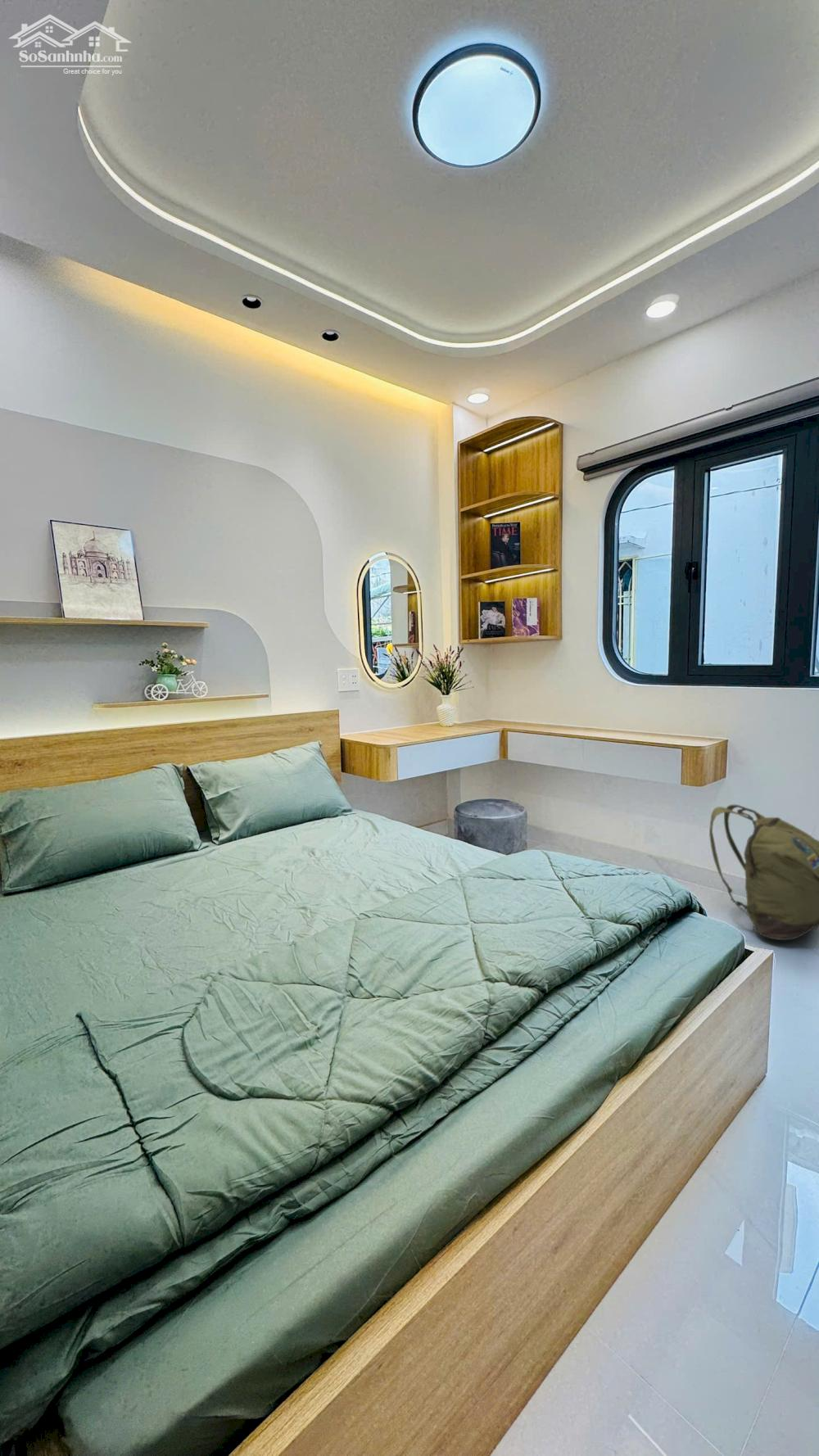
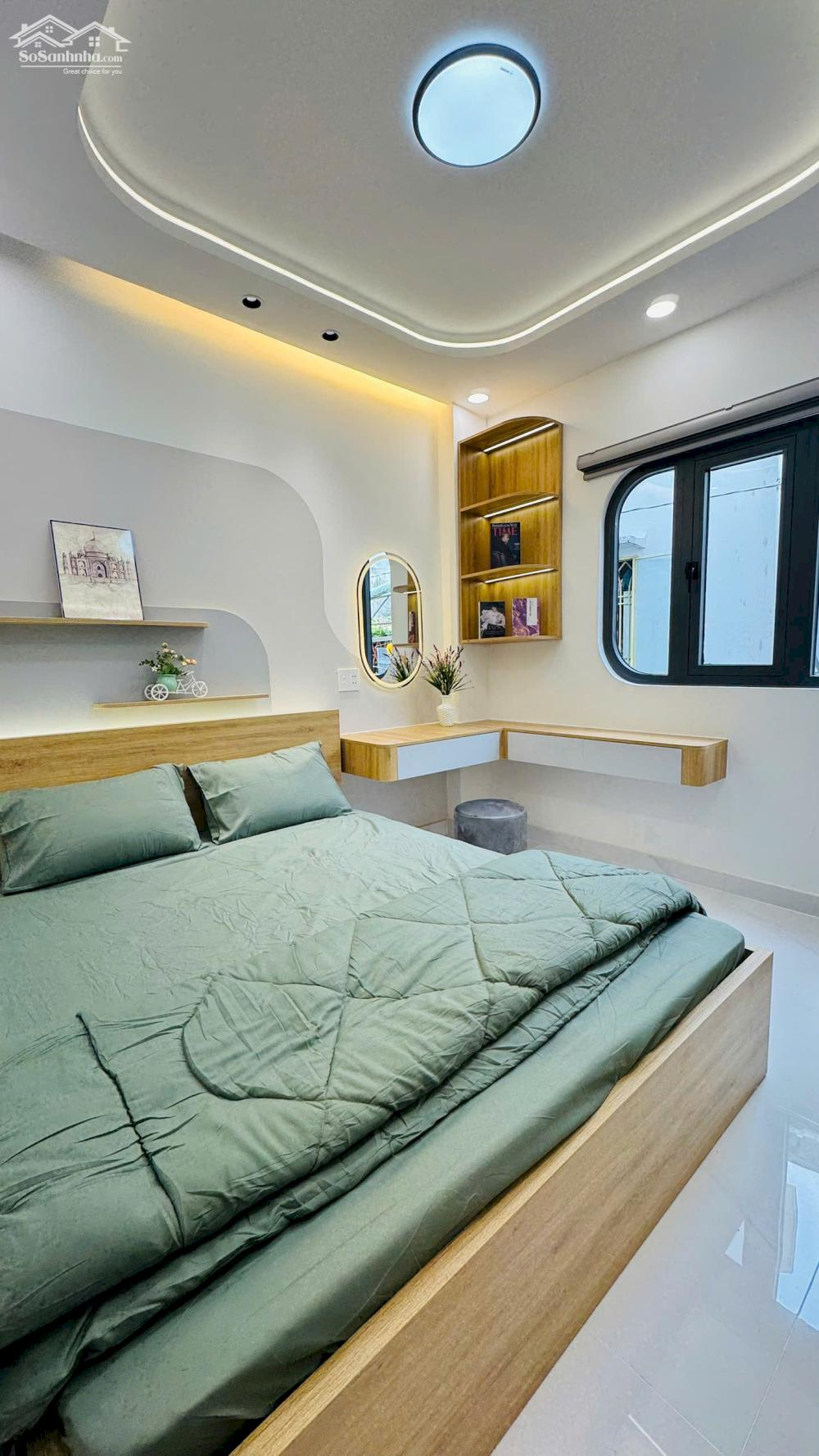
- backpack (768, 866)
